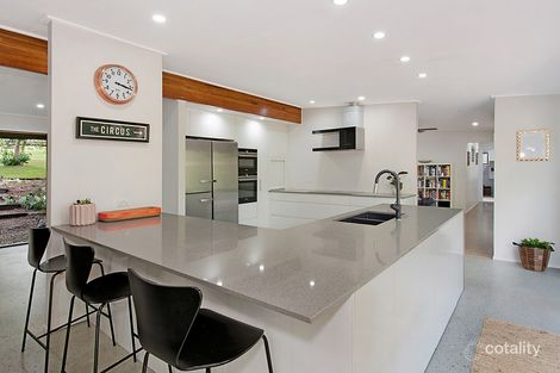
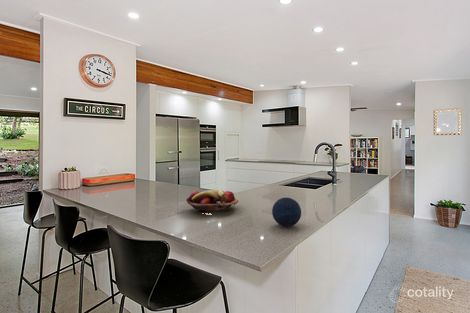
+ decorative orb (286, 211)
+ fruit basket (213, 199)
